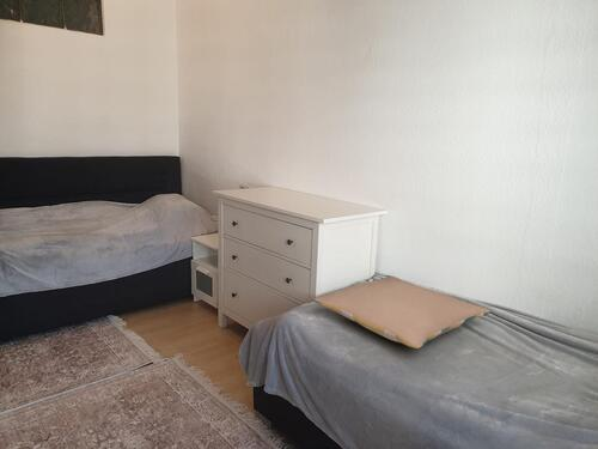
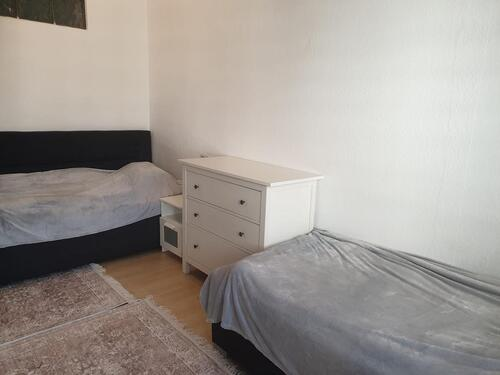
- pillow (399, 308)
